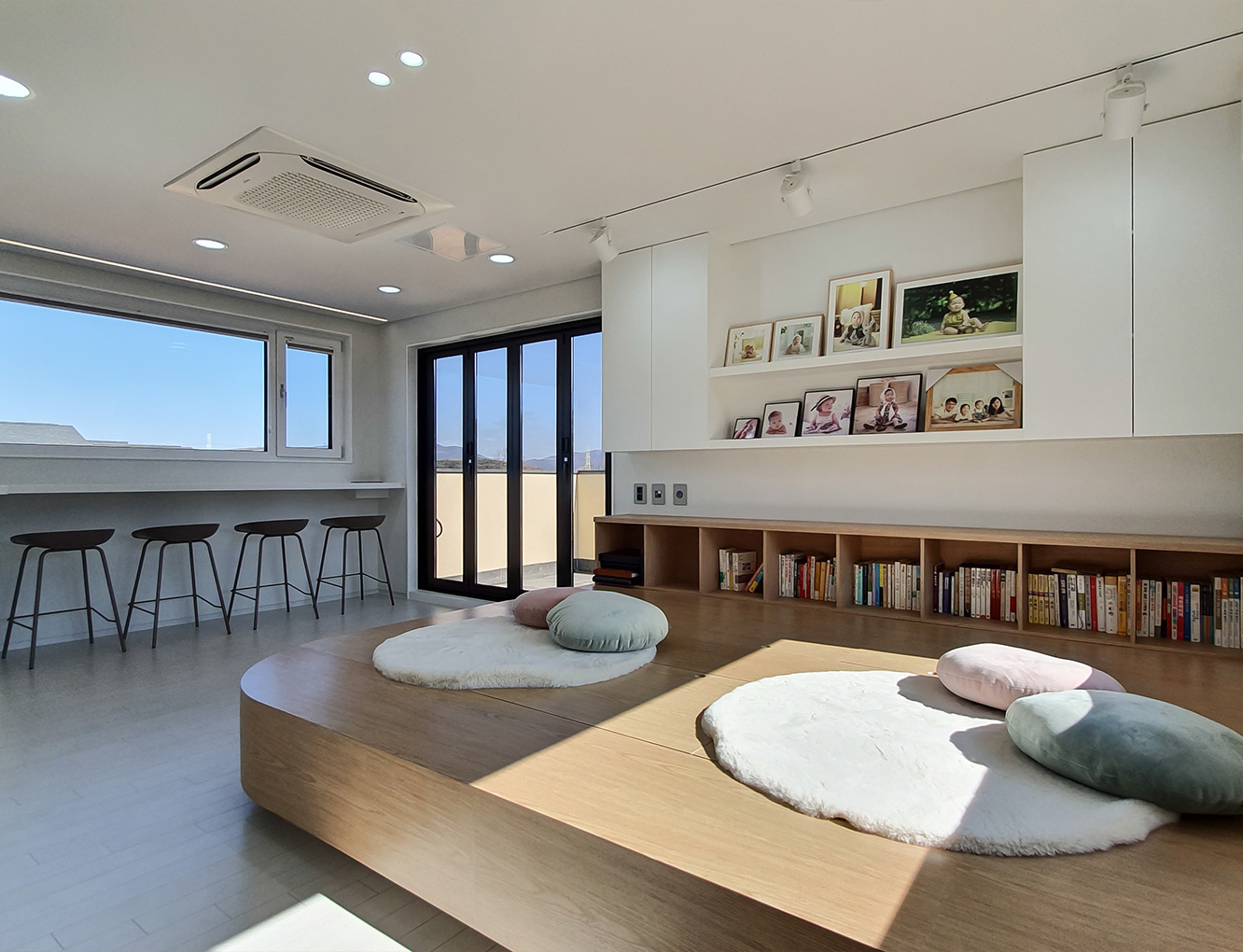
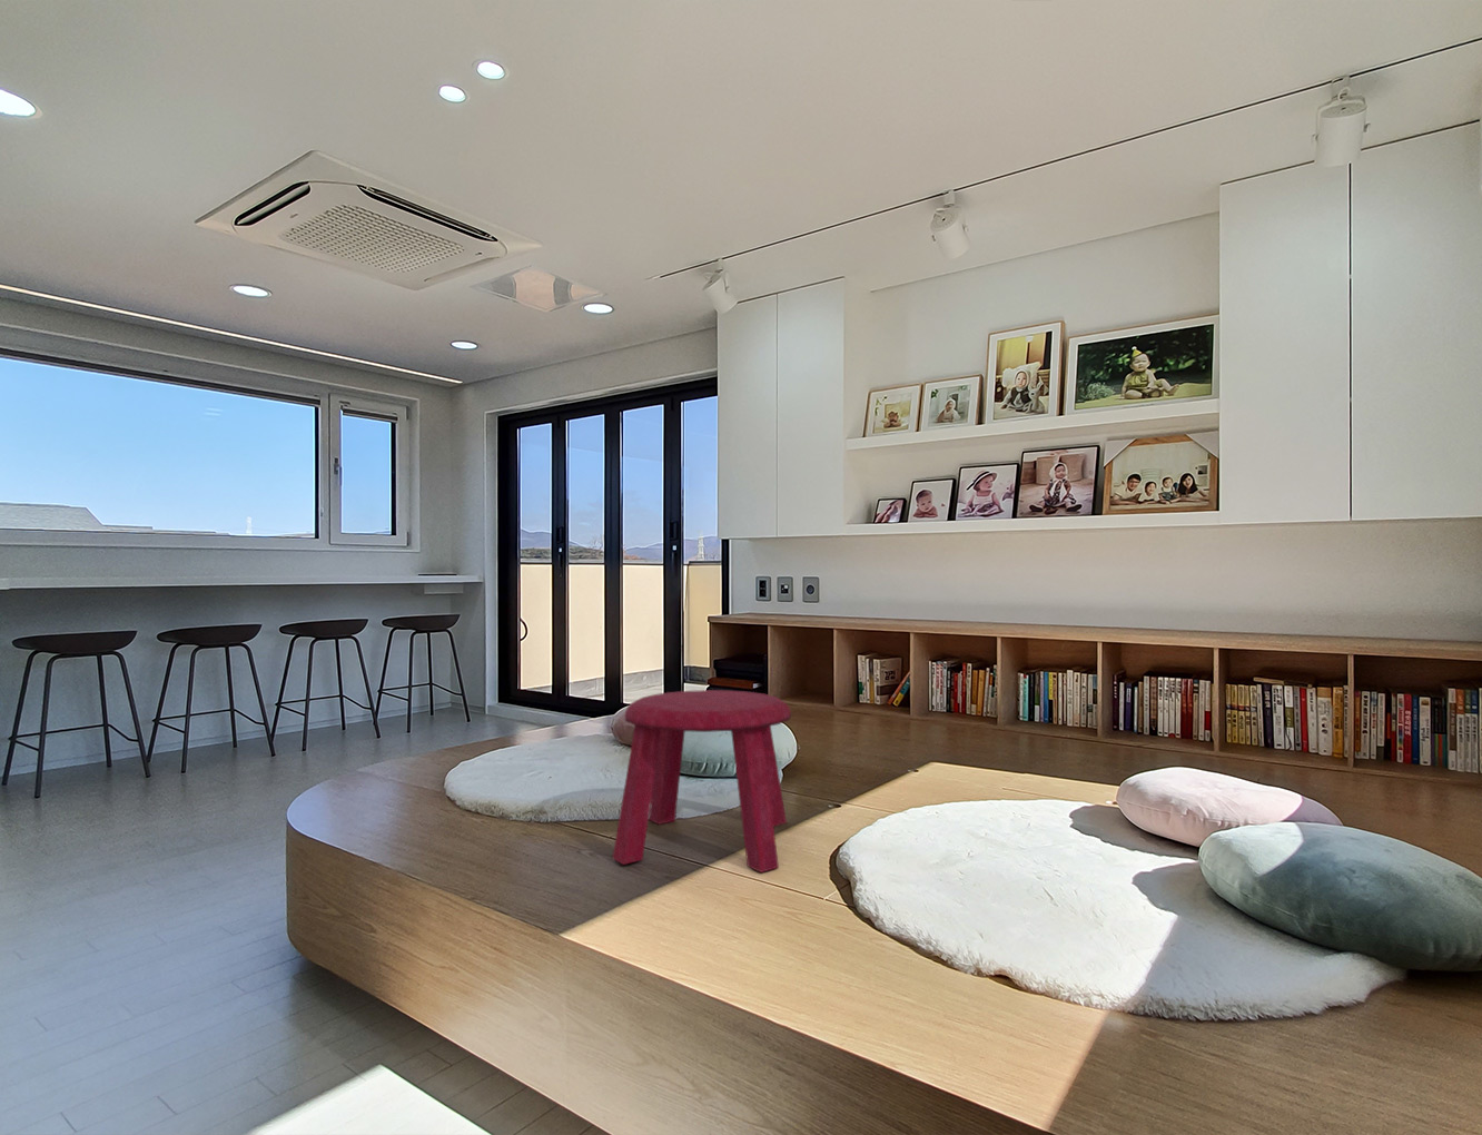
+ stool (680, 770)
